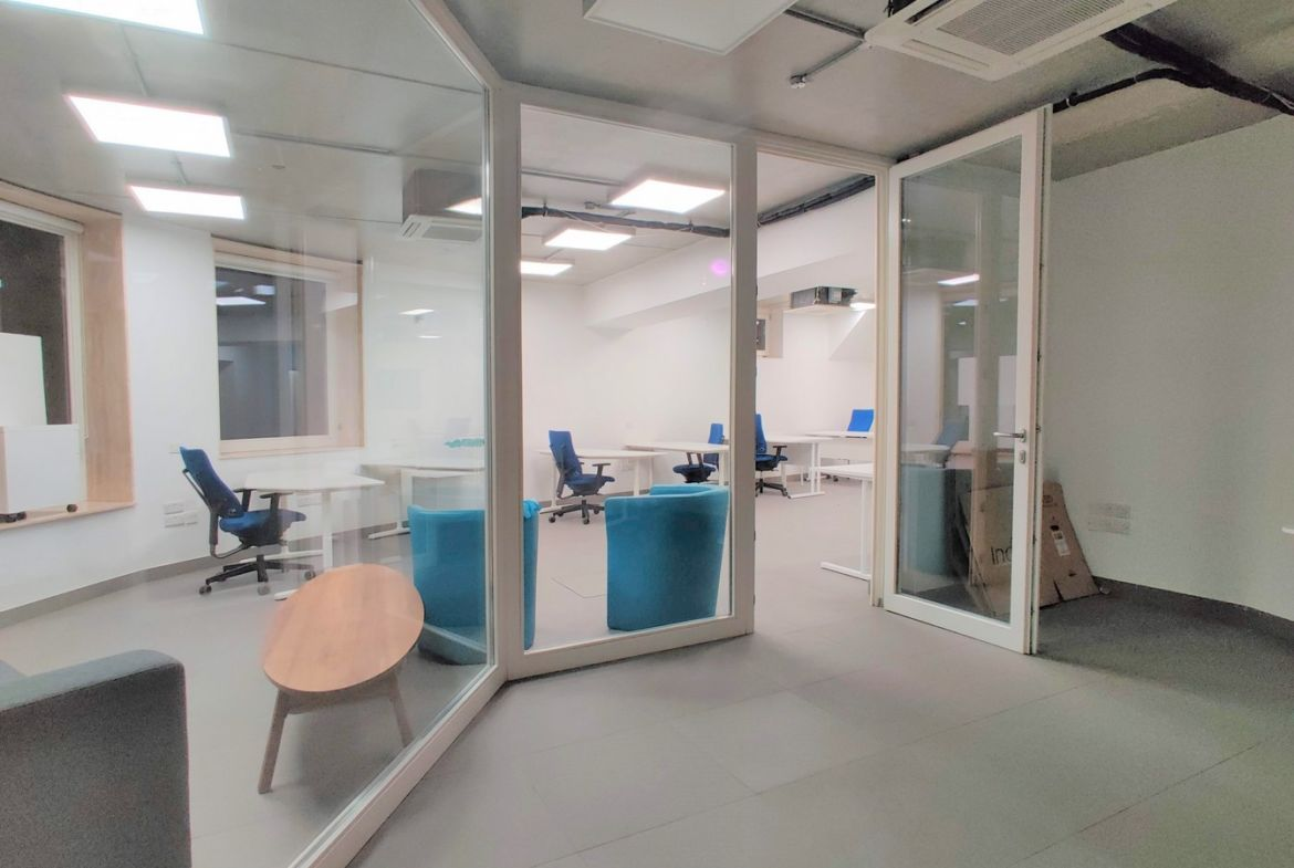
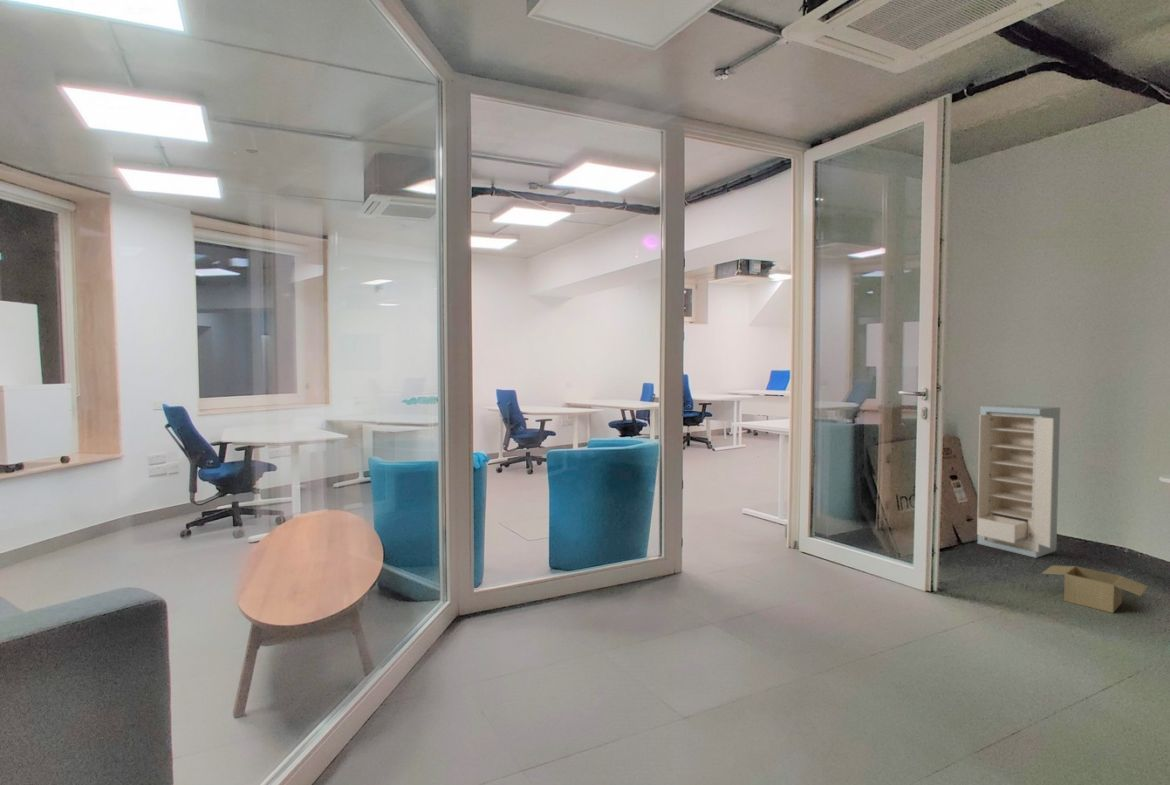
+ cardboard box (1092, 588)
+ storage cabinet (1020, 479)
